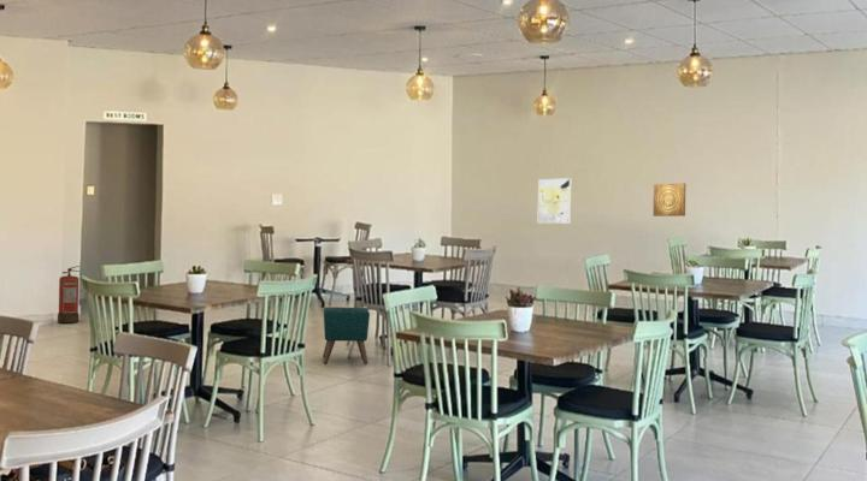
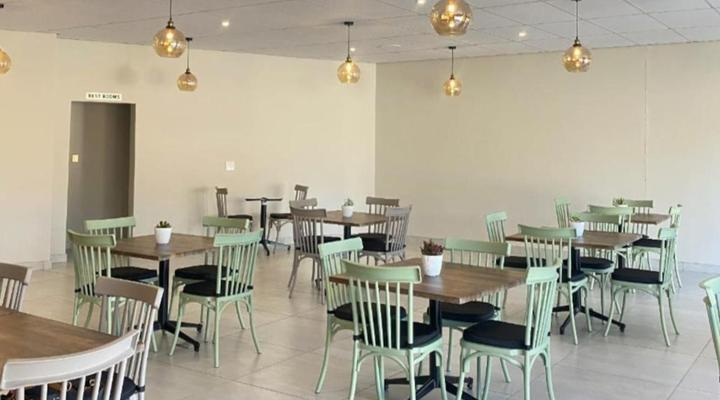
- ottoman (346, 334)
- fire extinguisher (69, 293)
- wall art (668, 200)
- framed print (554, 201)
